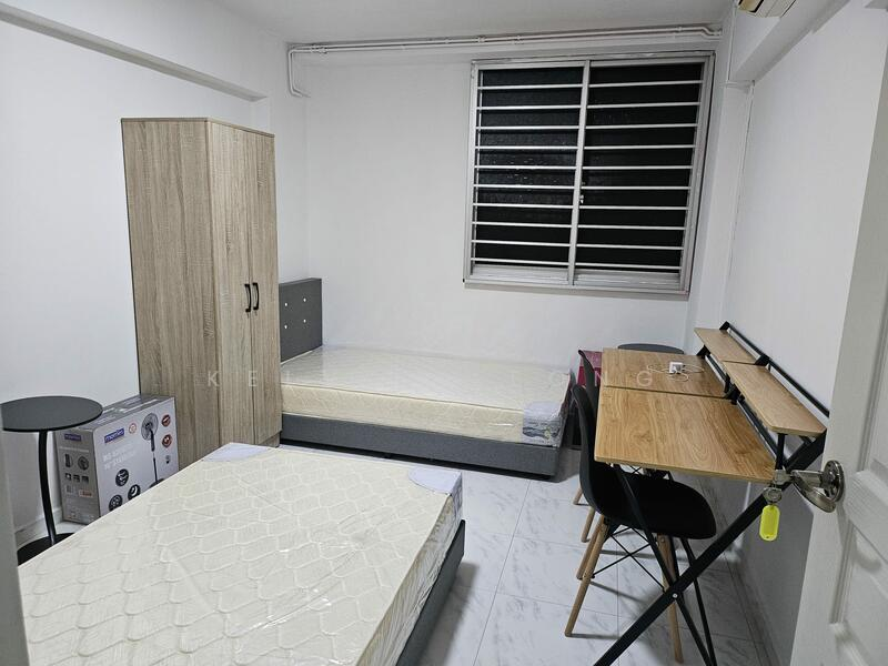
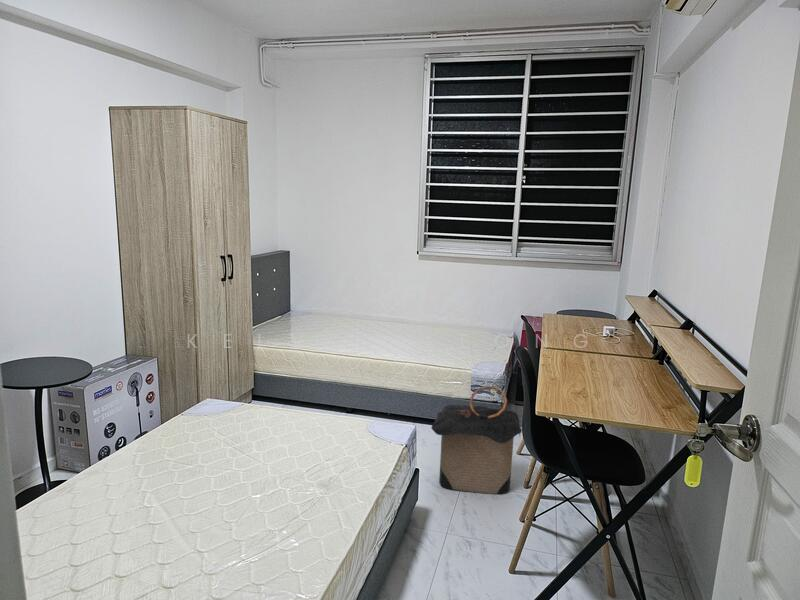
+ laundry hamper (475, 438)
